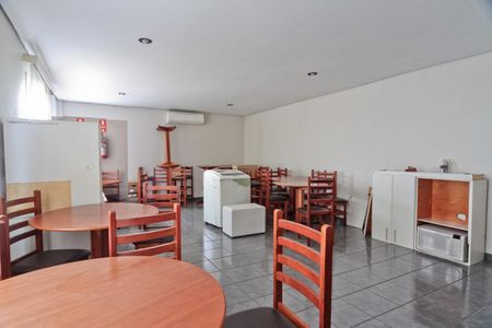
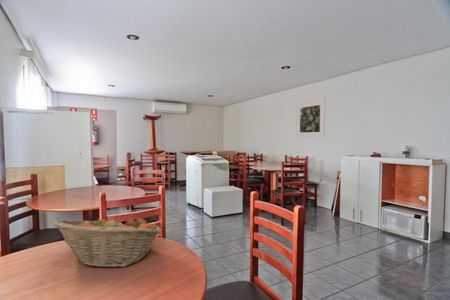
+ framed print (309, 119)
+ fruit basket (110, 234)
